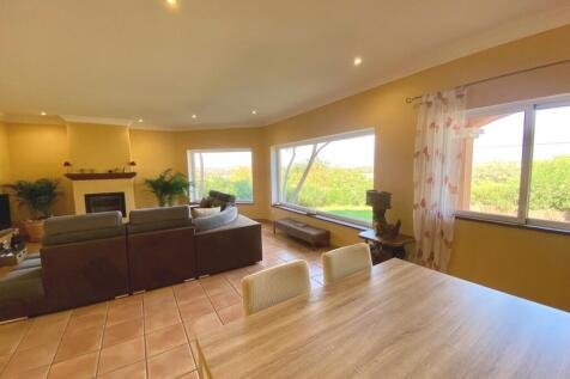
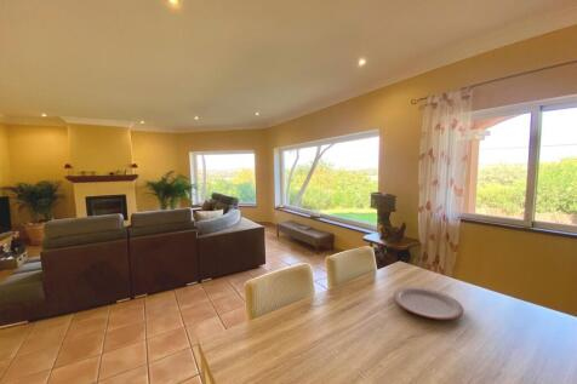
+ plate (425, 303)
